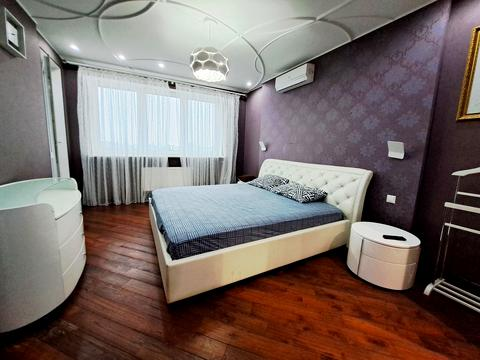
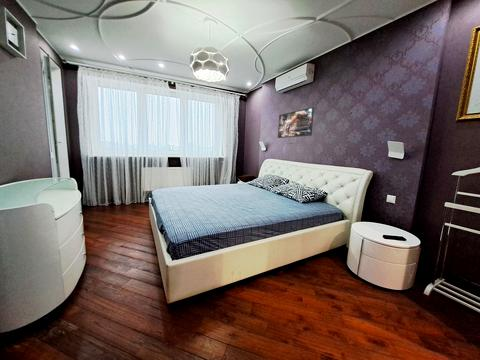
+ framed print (293, 124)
